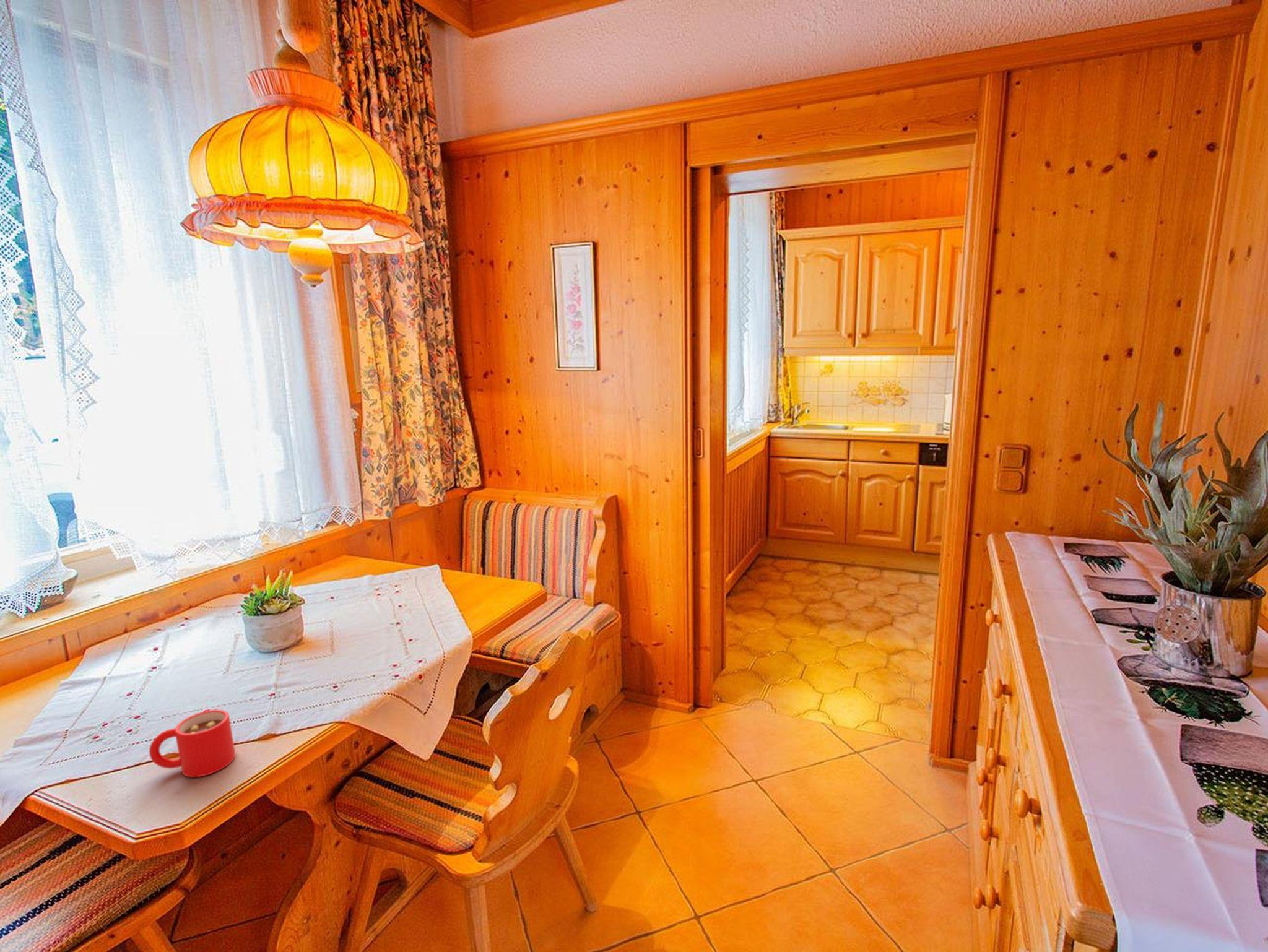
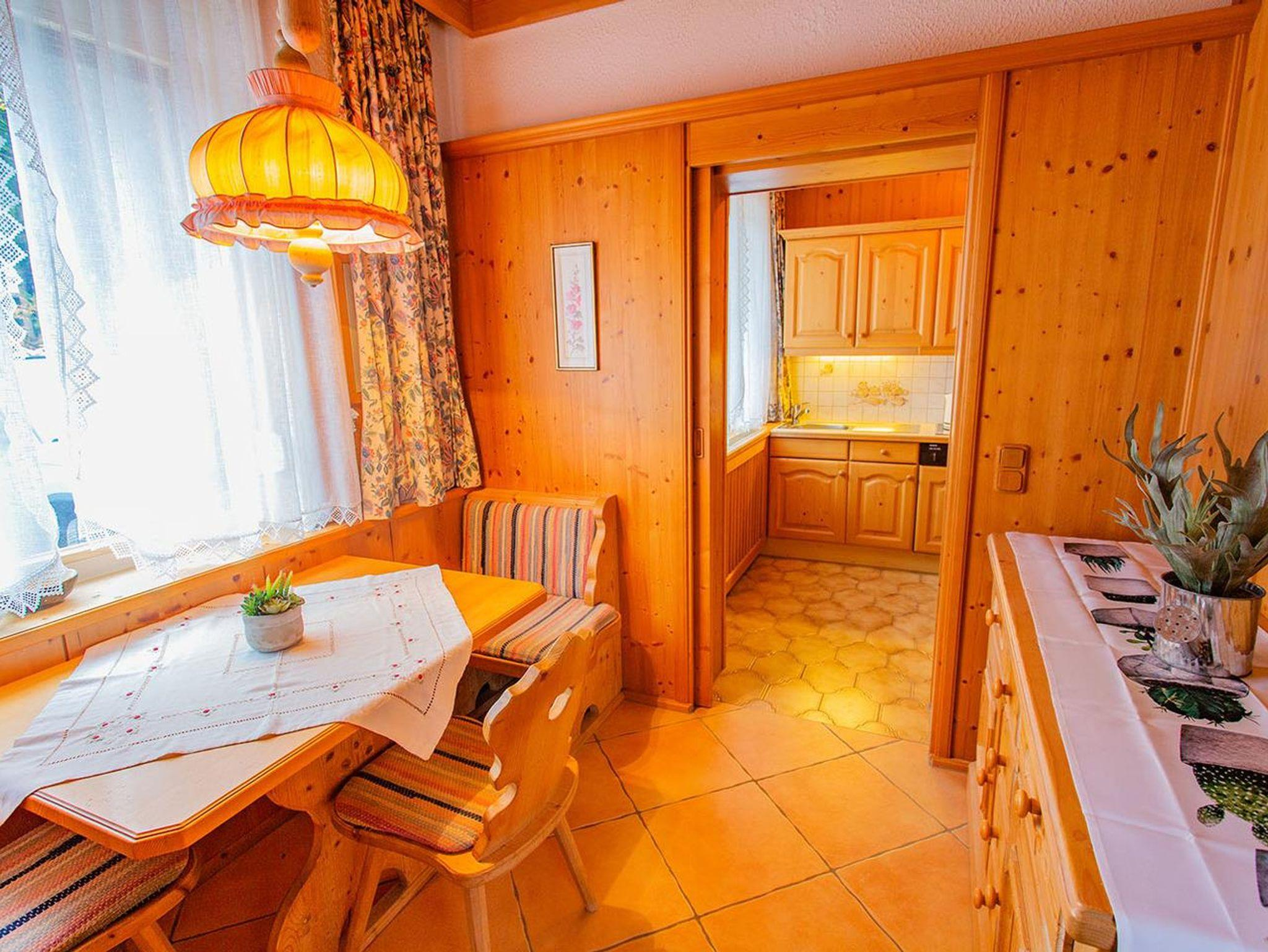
- mug (191, 745)
